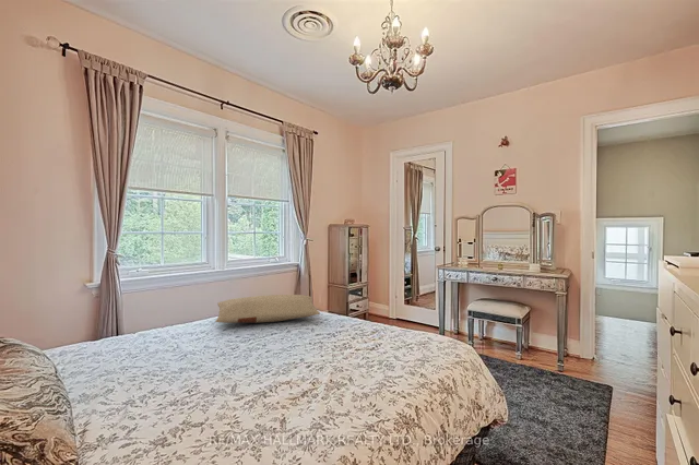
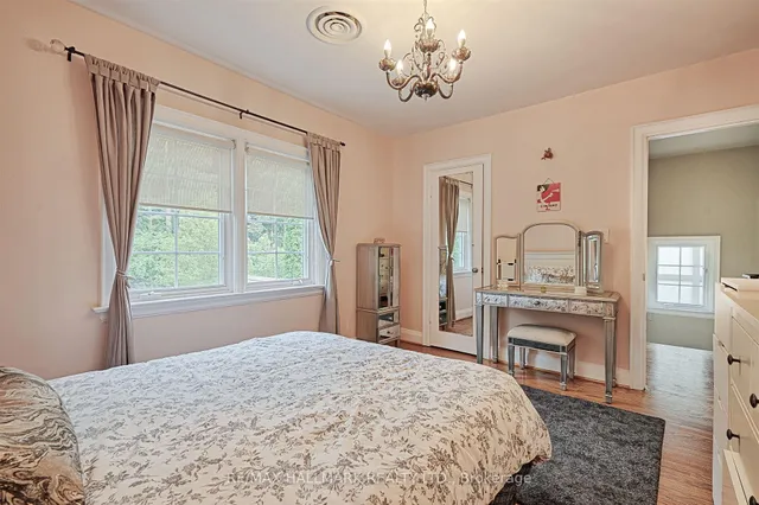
- pillow (268, 308)
